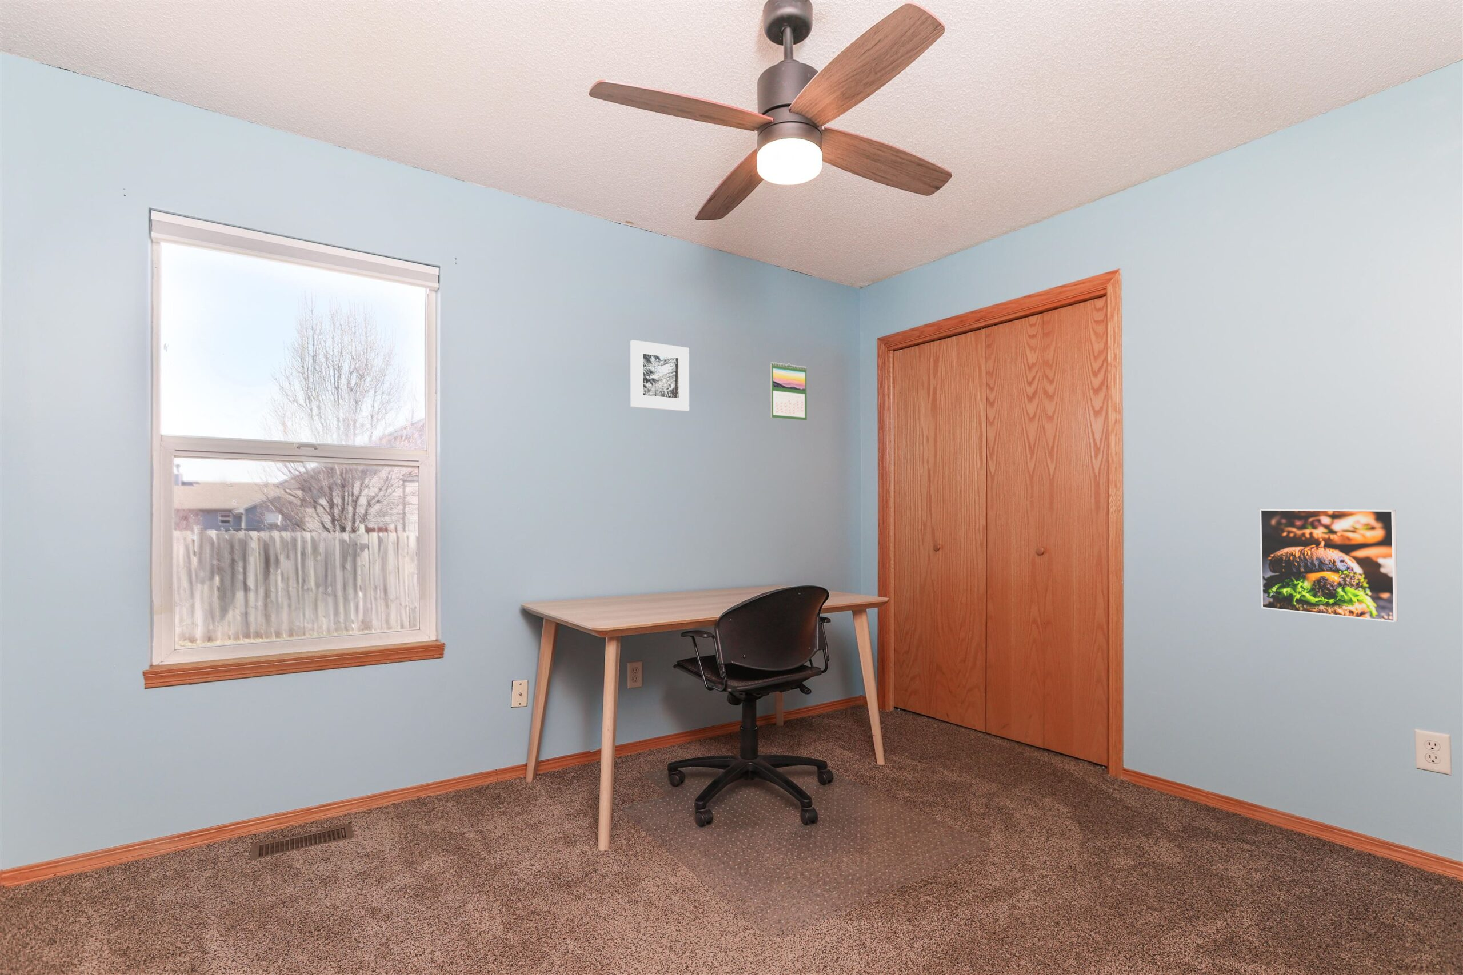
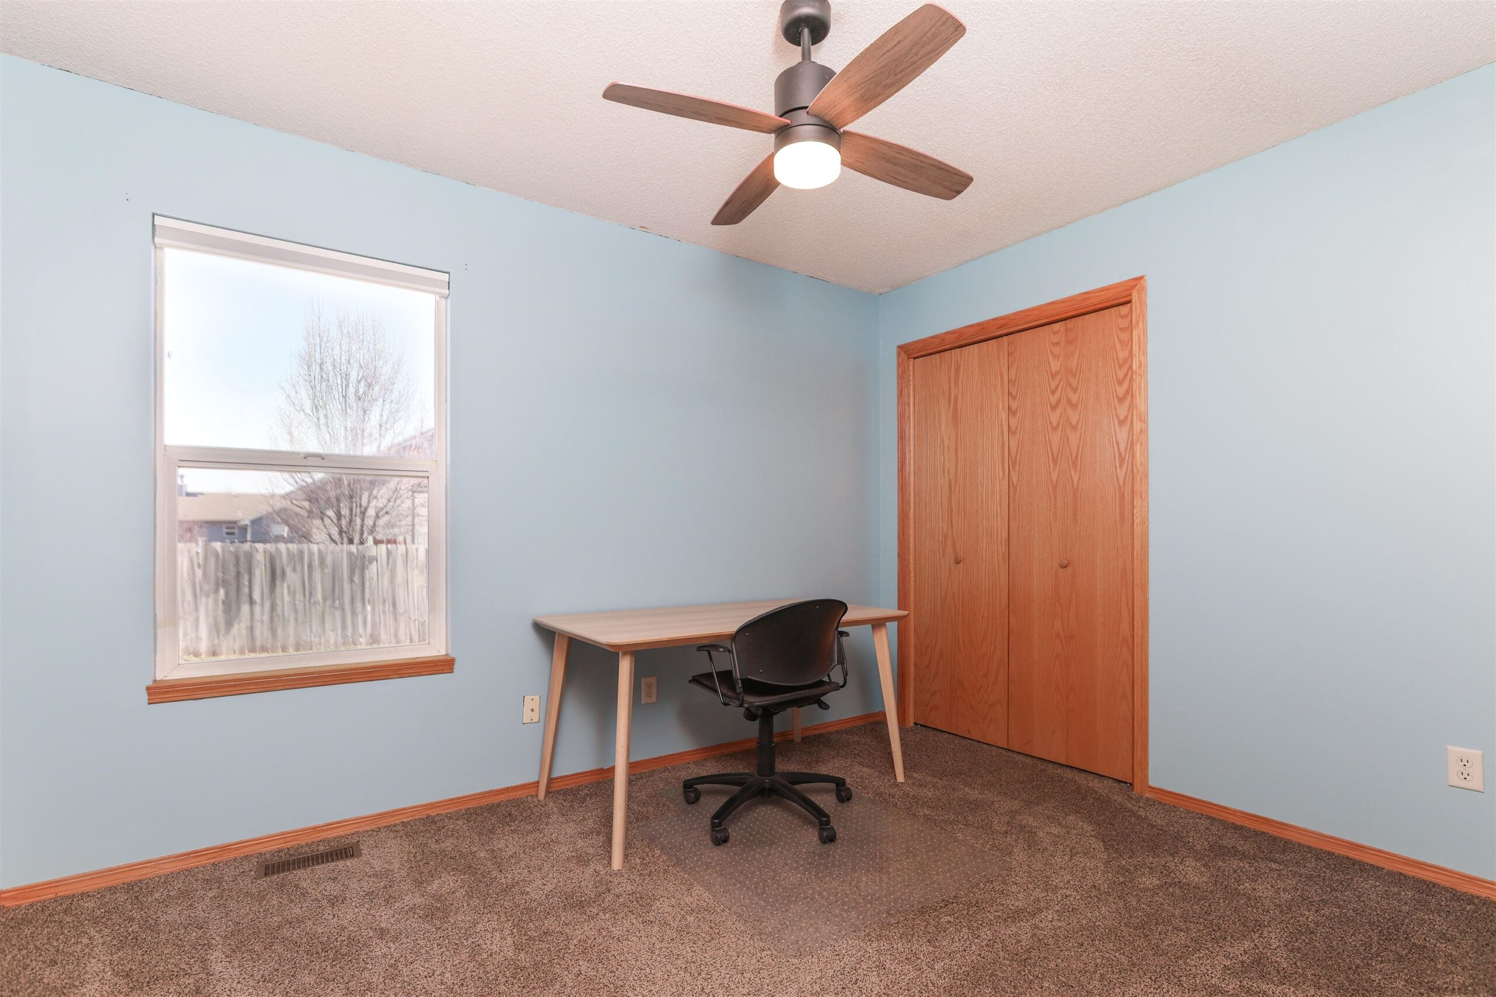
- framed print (660, 377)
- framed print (1325, 561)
- calendar (788, 391)
